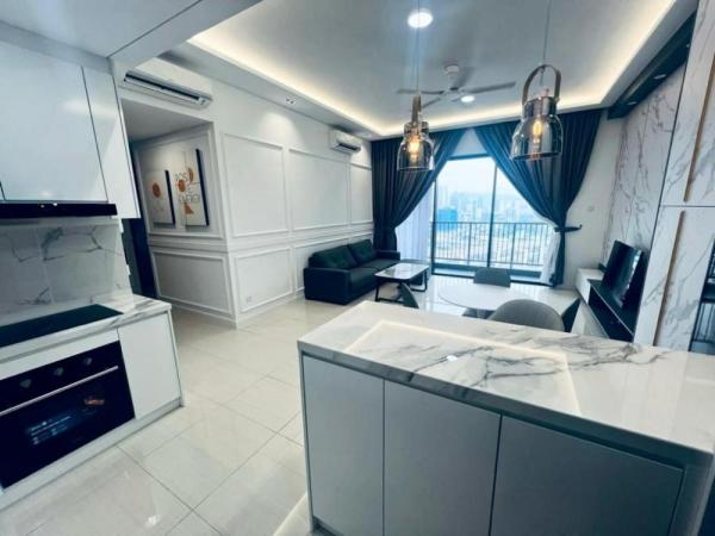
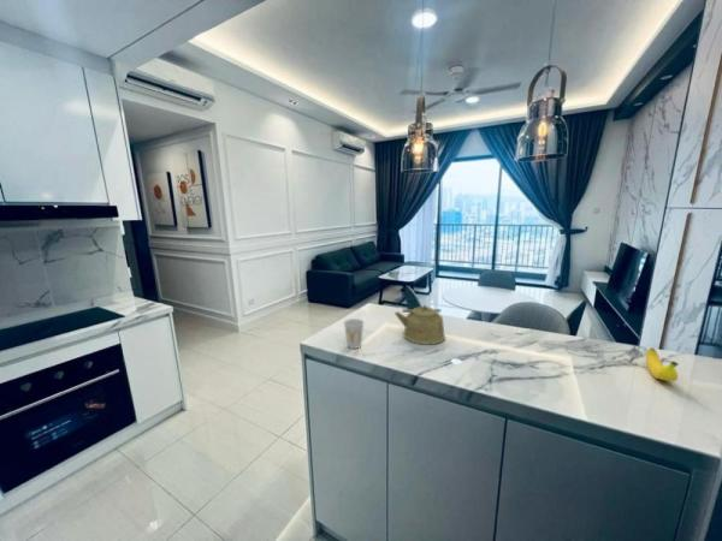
+ banana (661, 363)
+ kettle (419, 320)
+ cup (354, 333)
